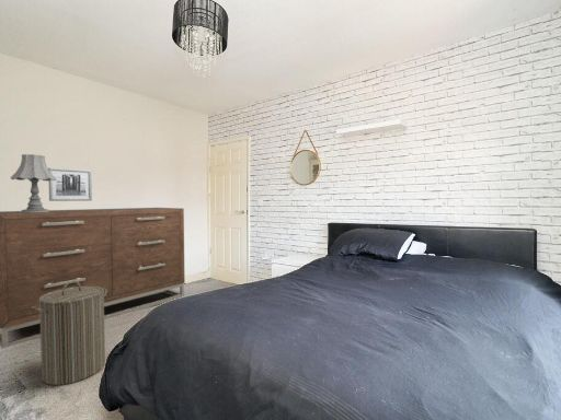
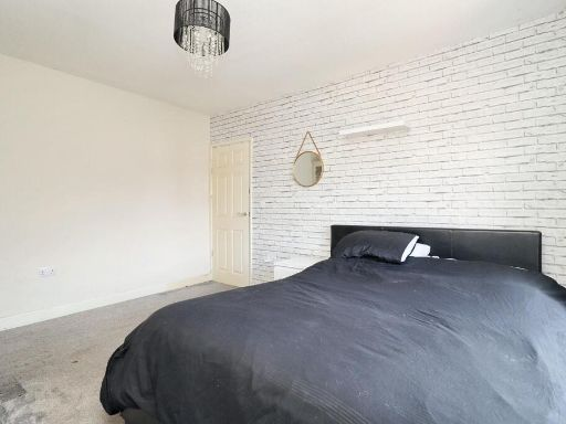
- table lamp (33, 183)
- wall art (70, 185)
- laundry hamper (73, 325)
- dresser (99, 260)
